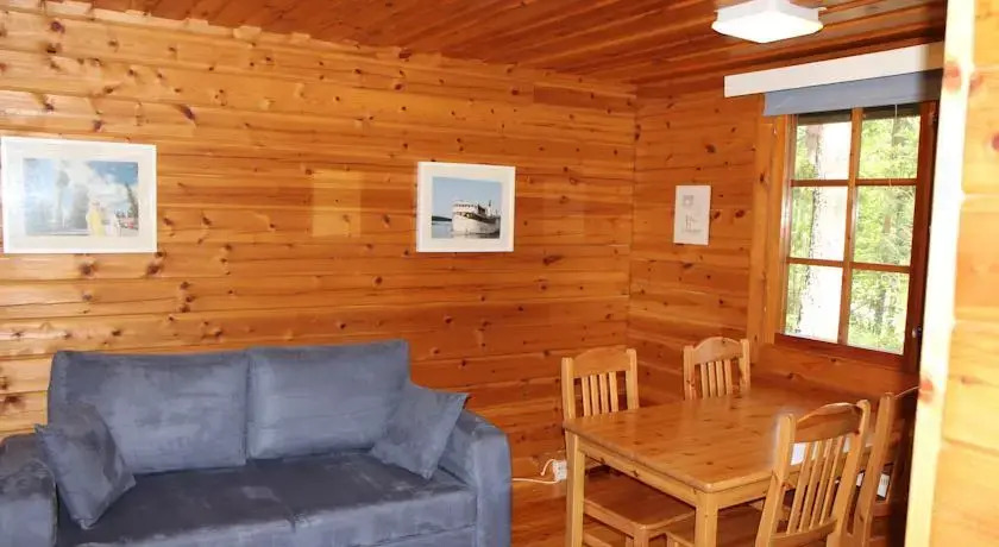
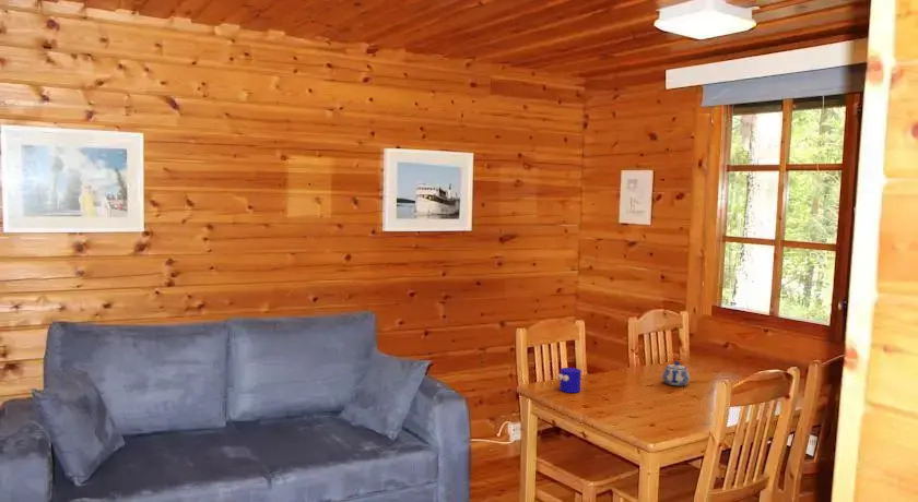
+ teapot (676, 372)
+ cup (568, 380)
